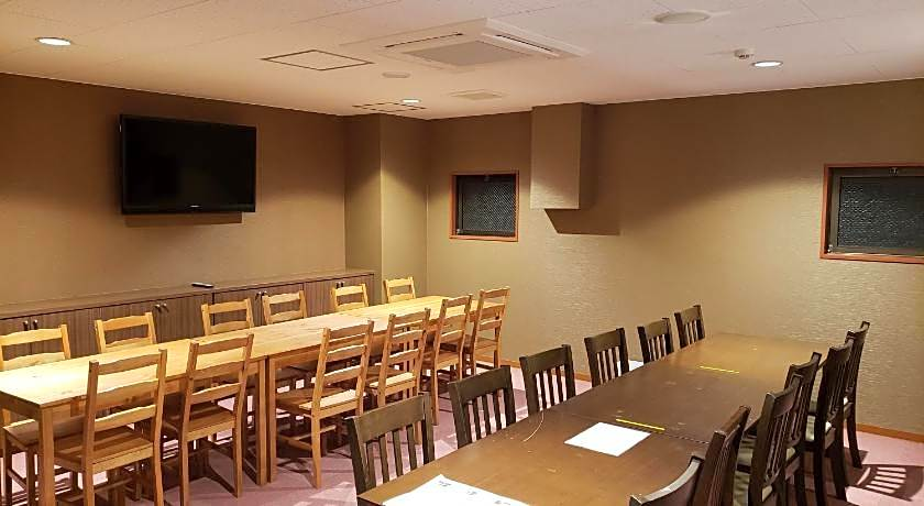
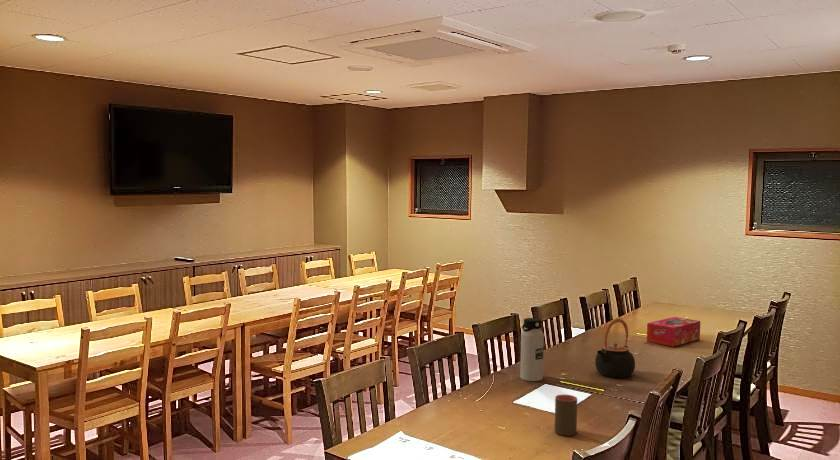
+ teapot (613, 346)
+ water bottle (532, 348)
+ tissue box (673, 331)
+ cup (565, 414)
